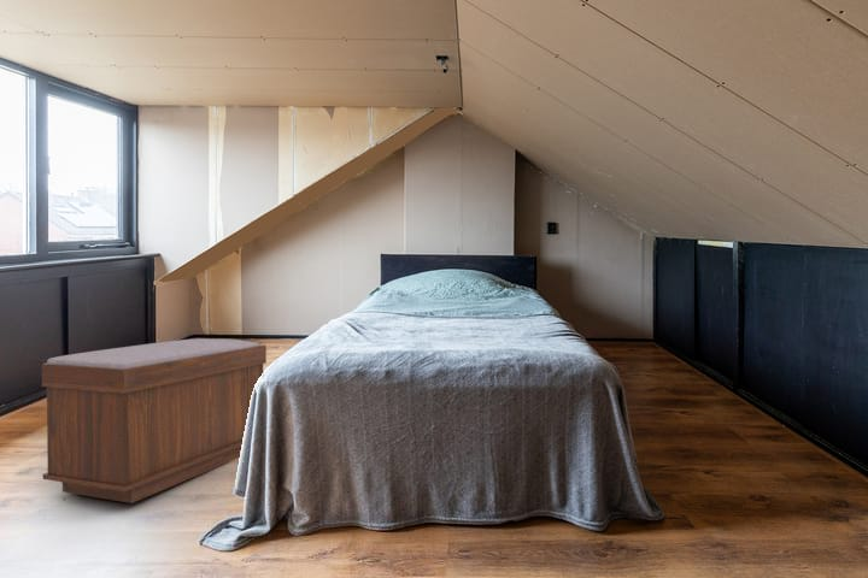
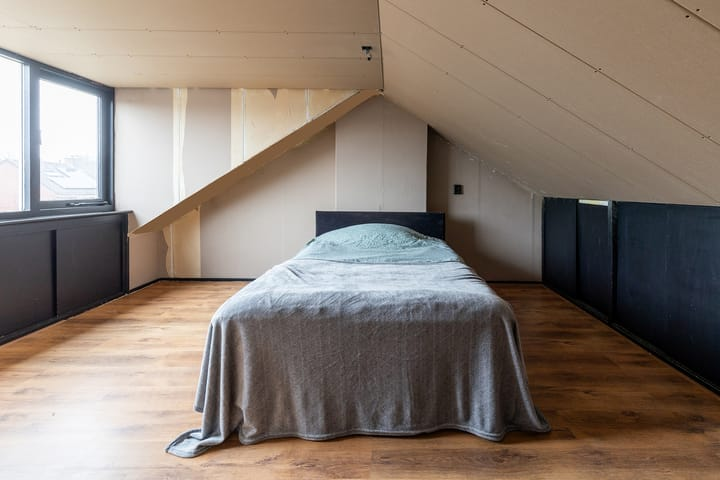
- bench (166, 407)
